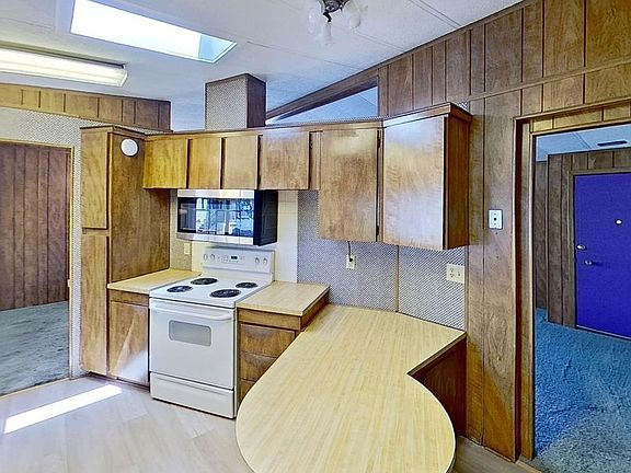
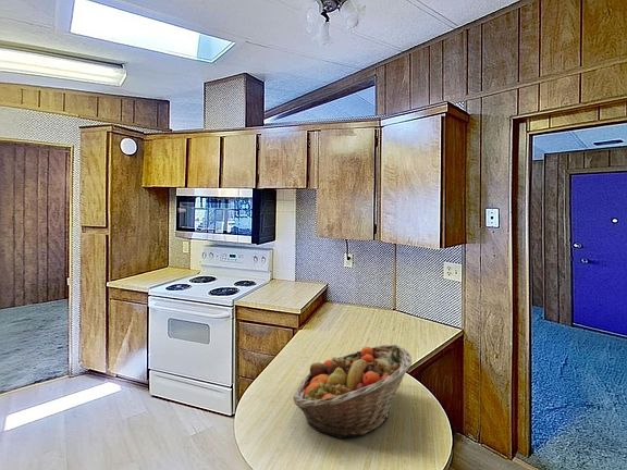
+ fruit basket (353, 382)
